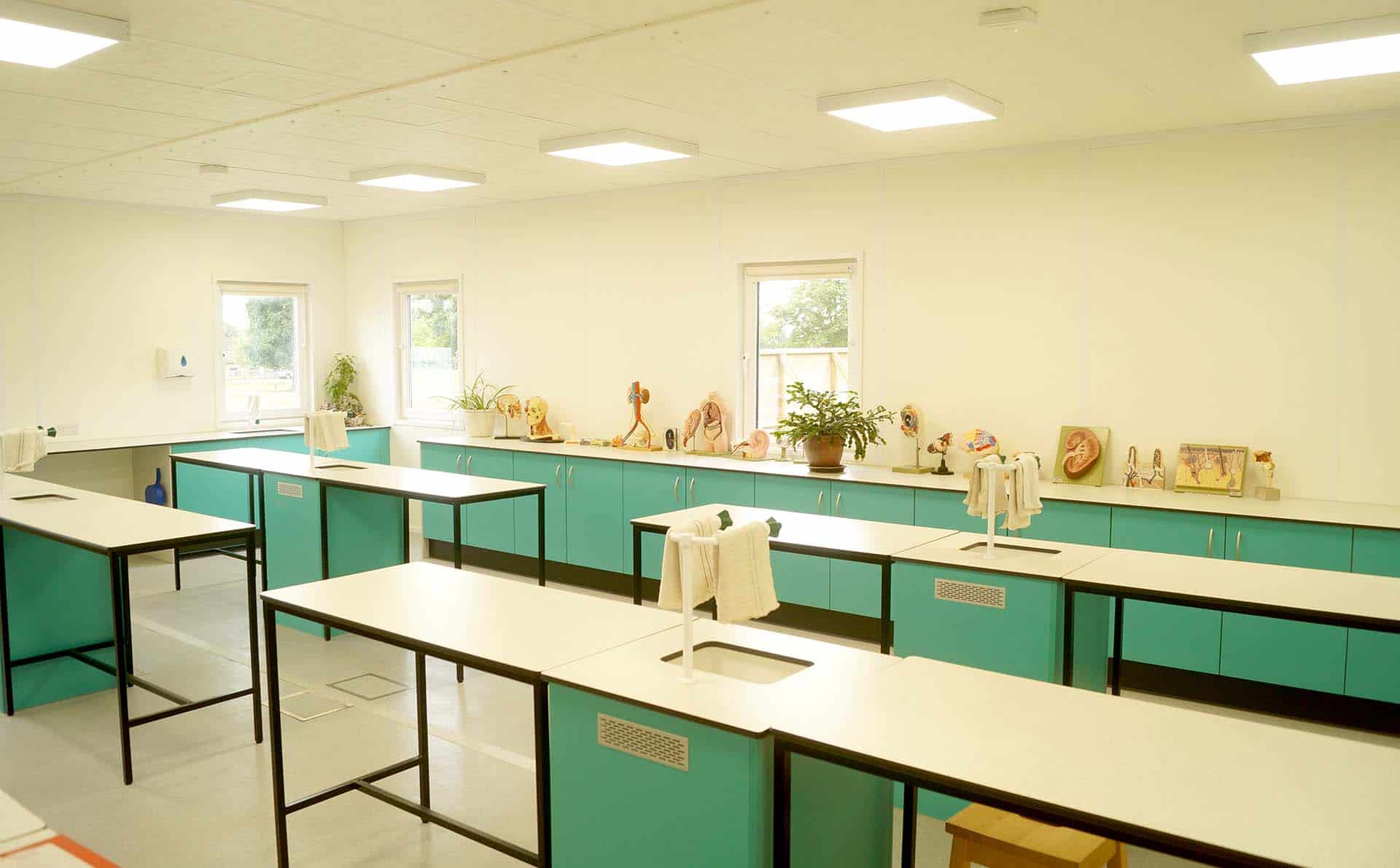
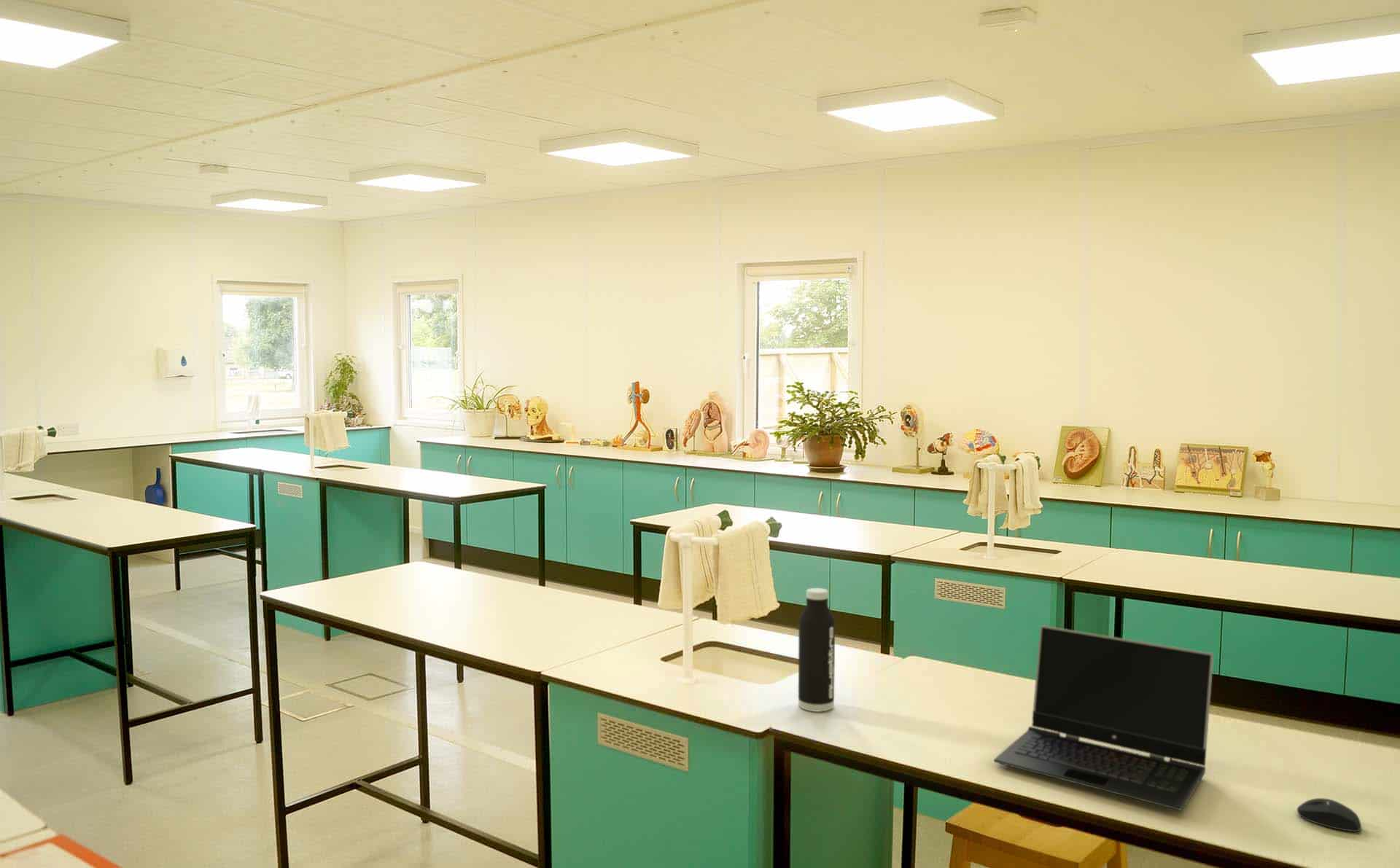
+ water bottle (817, 648)
+ laptop computer (1103, 711)
+ mouse (1330, 813)
